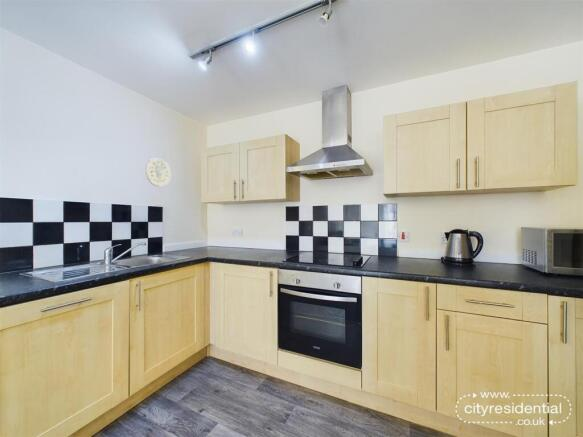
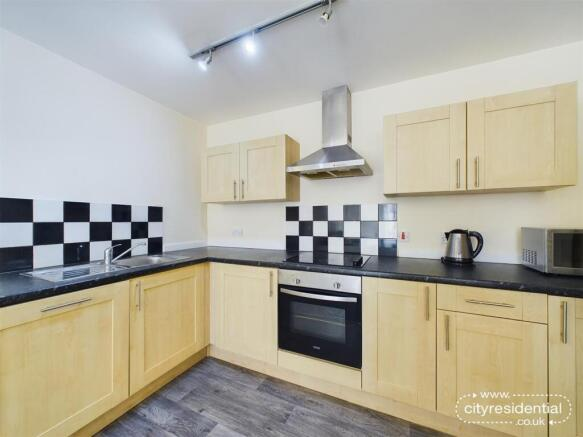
- decorative plate (159, 172)
